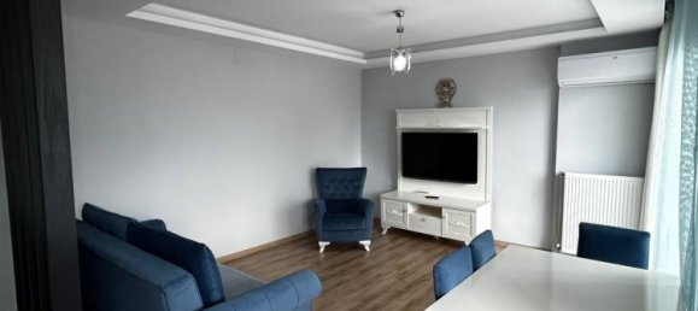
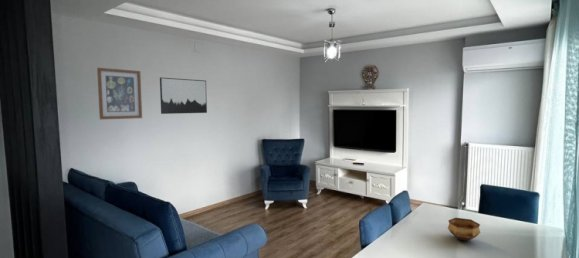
+ wall art (184, 96)
+ bowl (463, 230)
+ wall art (120, 94)
